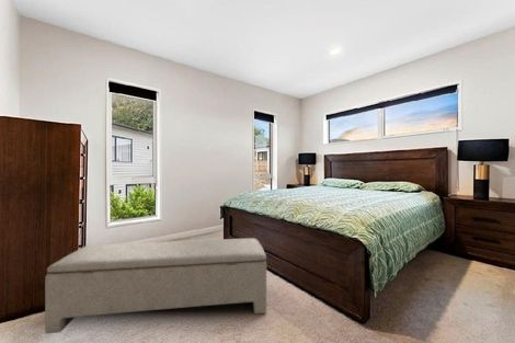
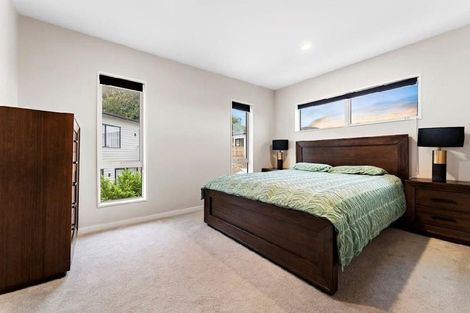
- bench (170, 276)
